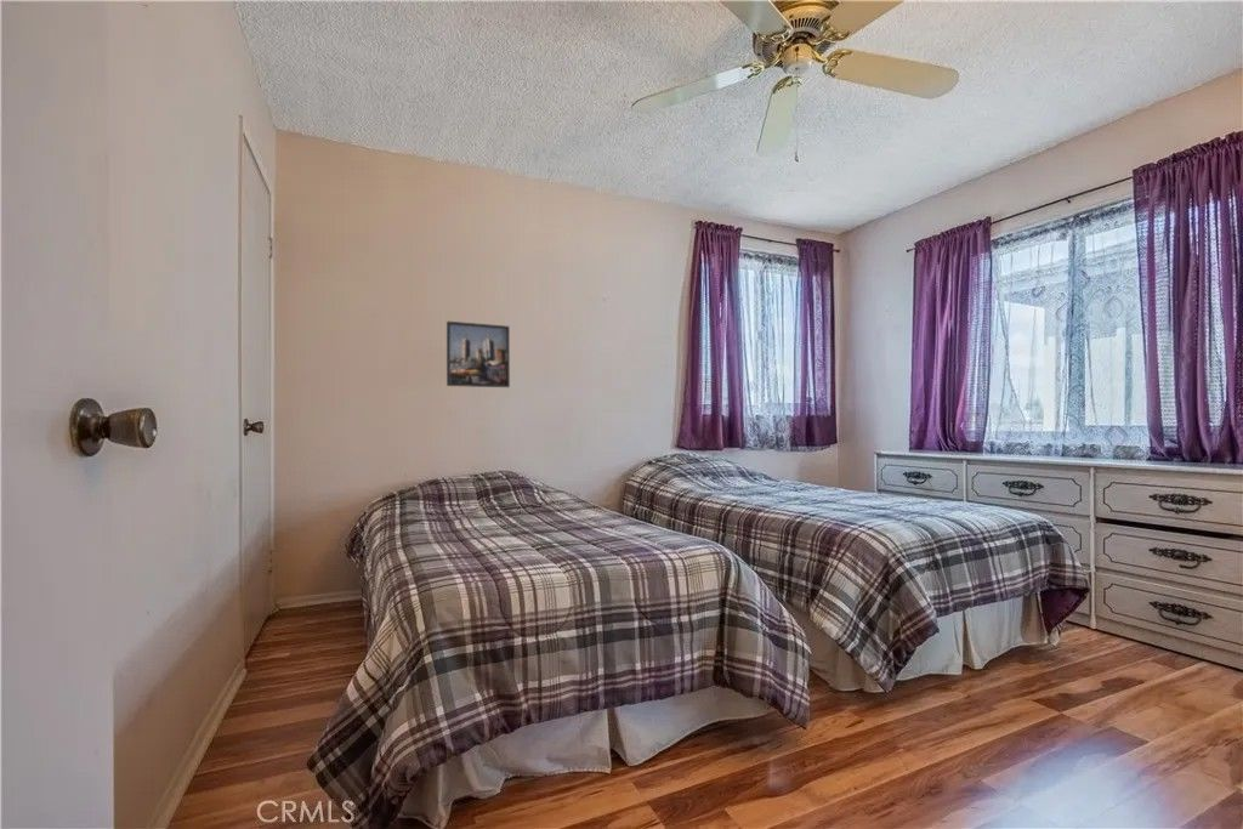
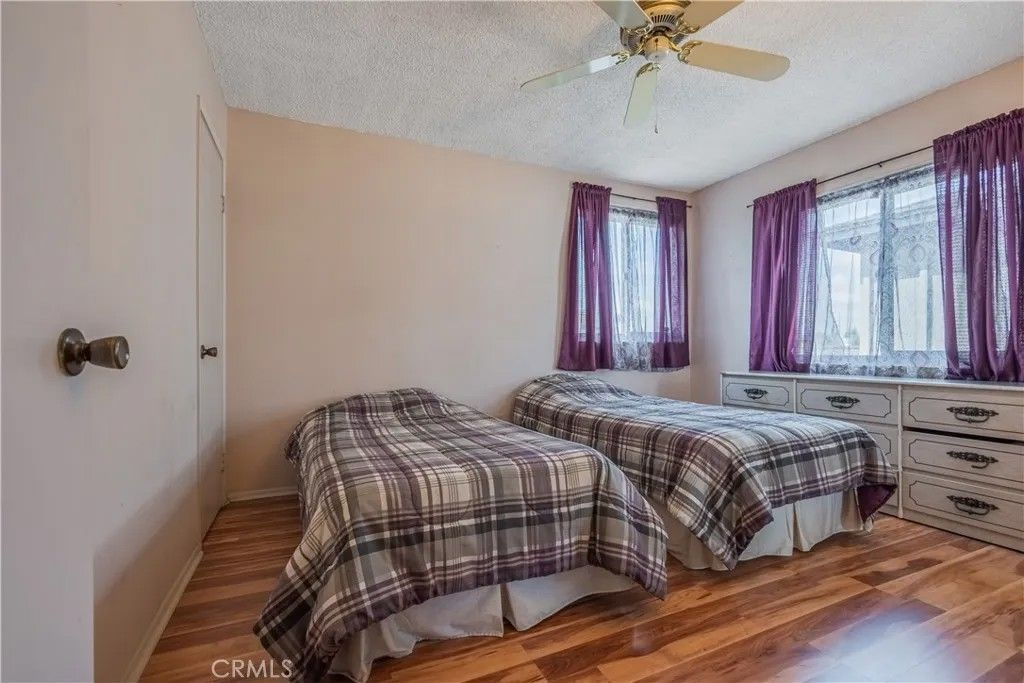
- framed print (478, 354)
